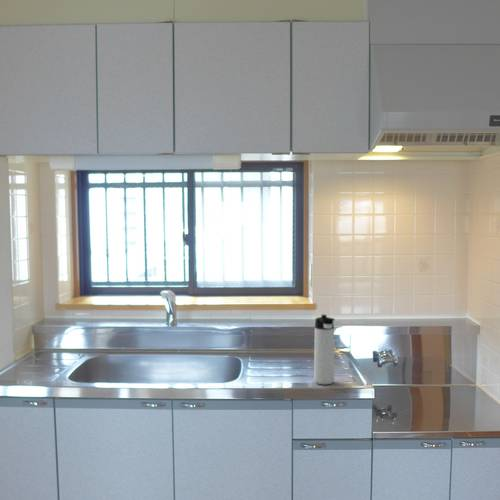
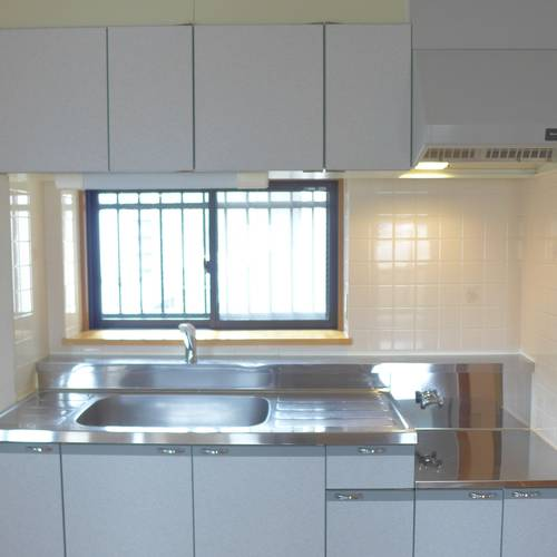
- thermos bottle (325, 349)
